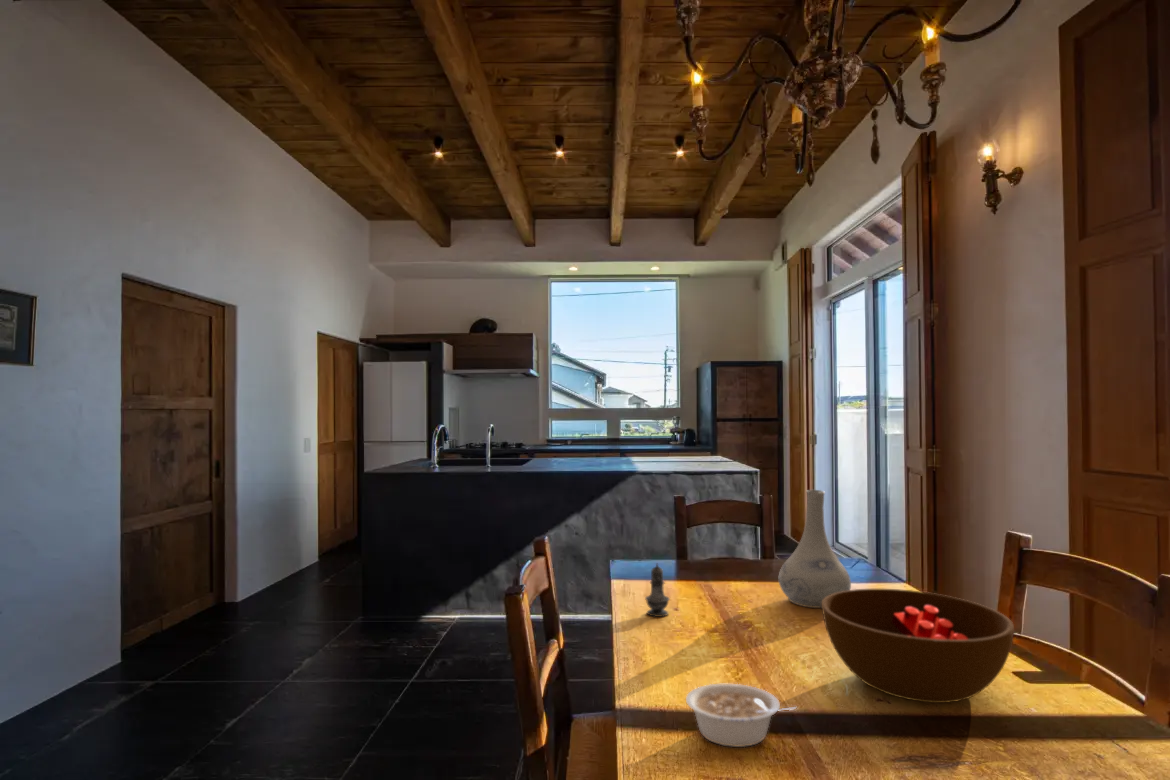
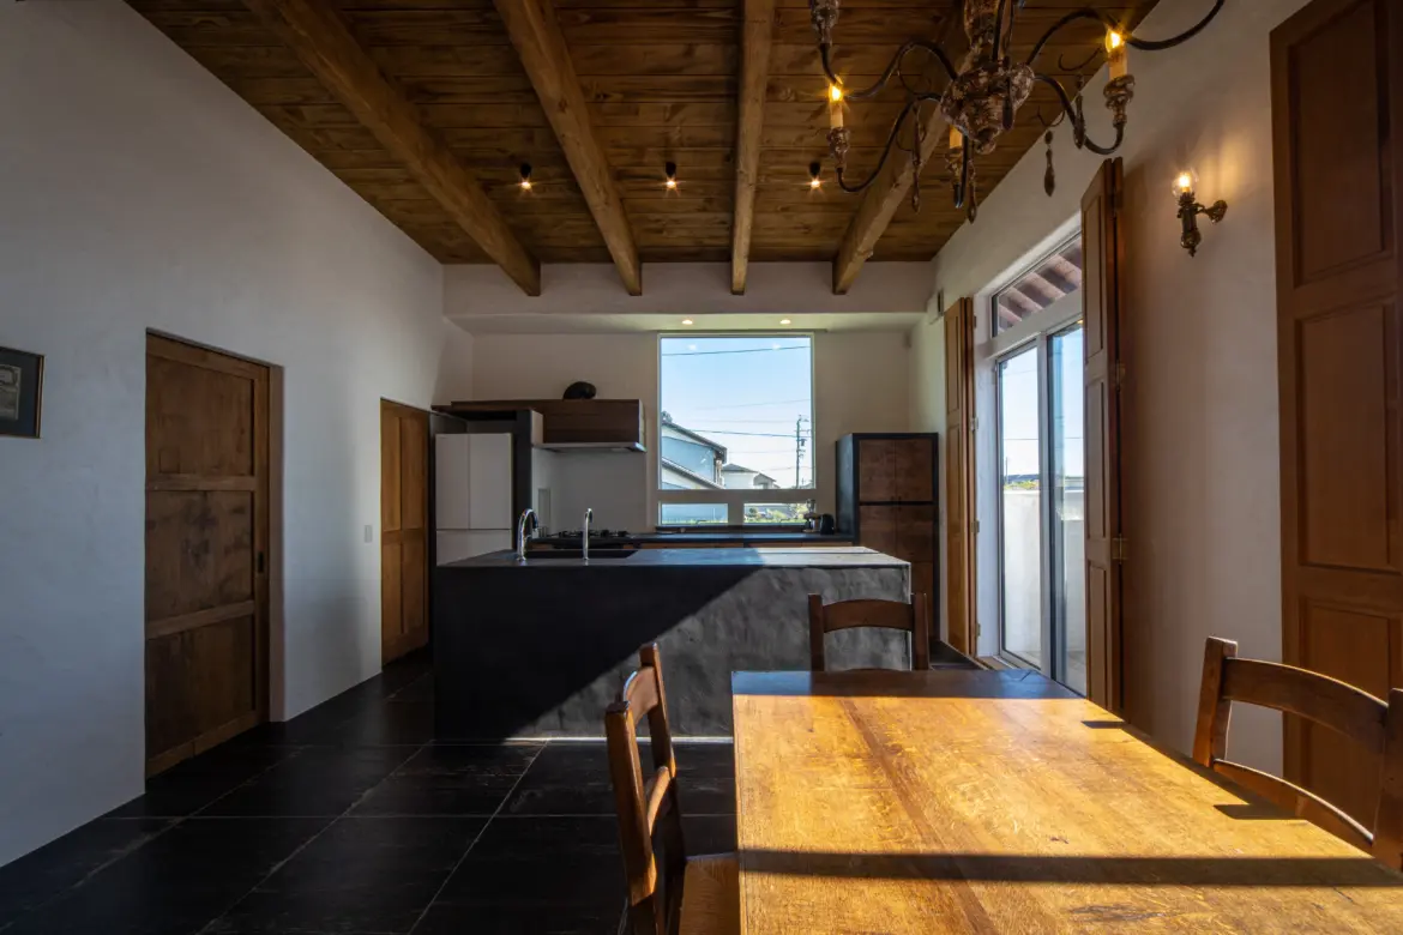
- vase (813, 545)
- bowl (912, 647)
- legume (736, 713)
- salt shaker (657, 588)
